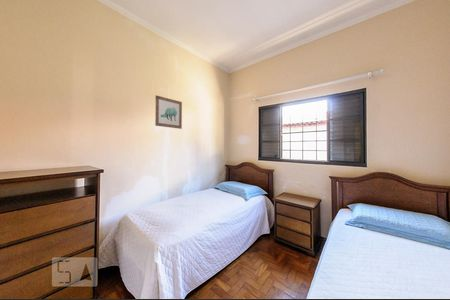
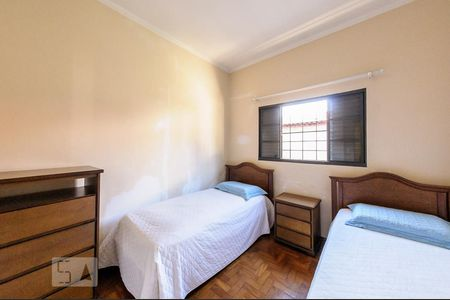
- wall art (169, 113)
